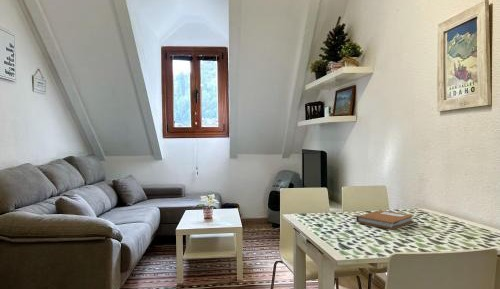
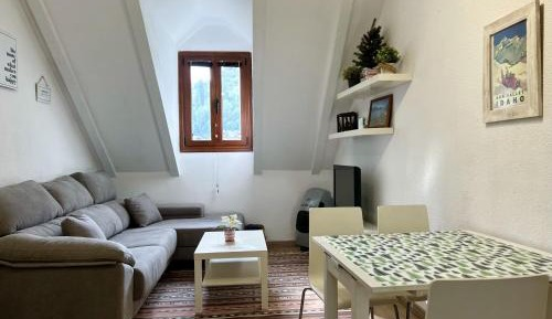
- notebook (385, 218)
